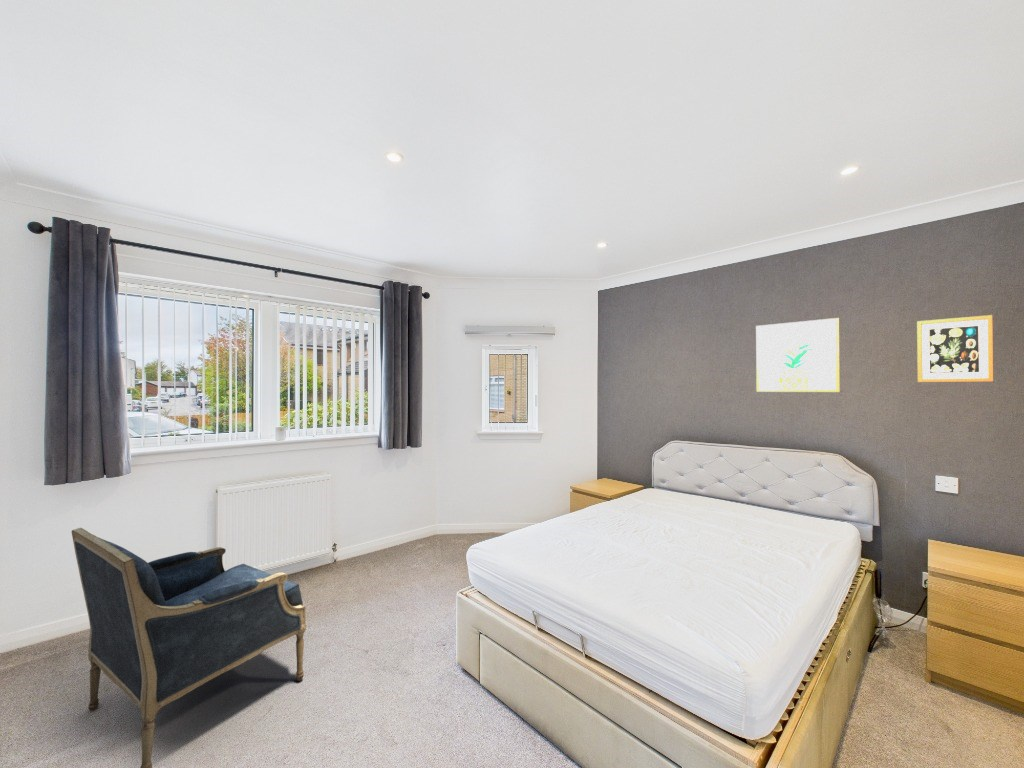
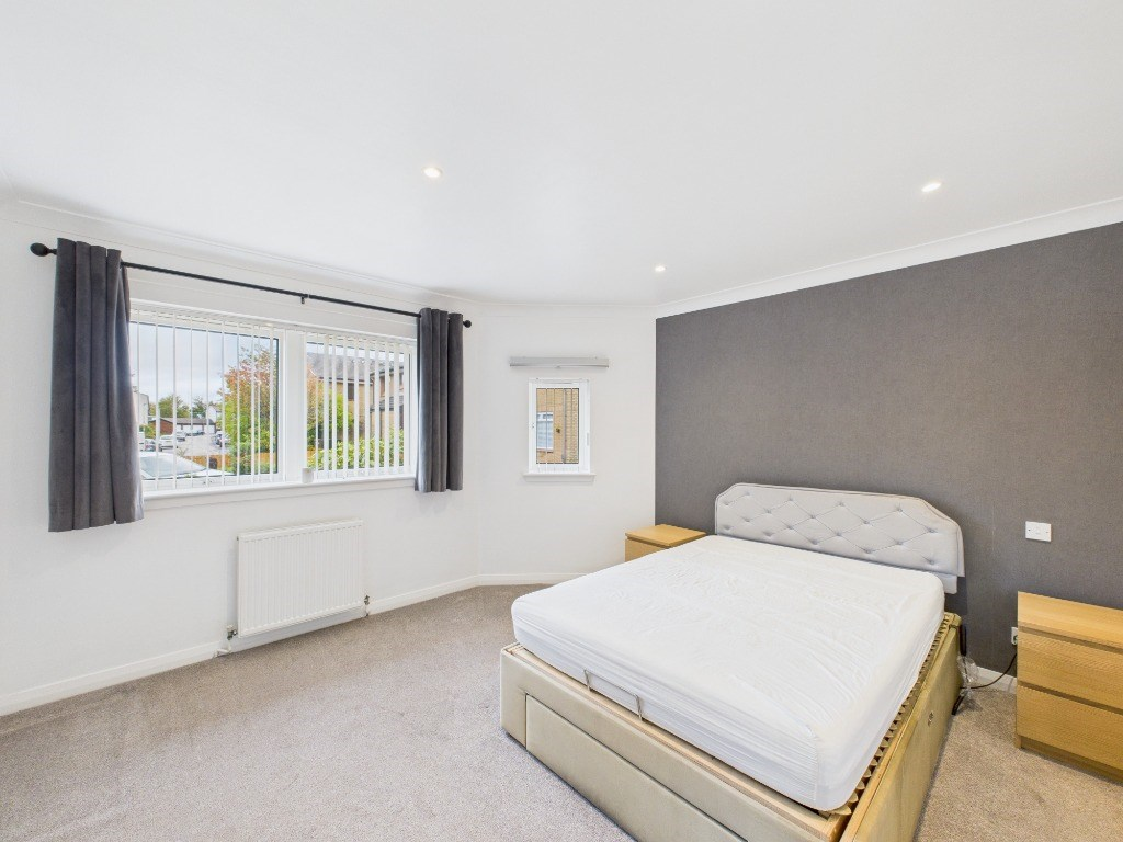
- armchair (198, 606)
- wall art (953, 350)
- wall art (795, 357)
